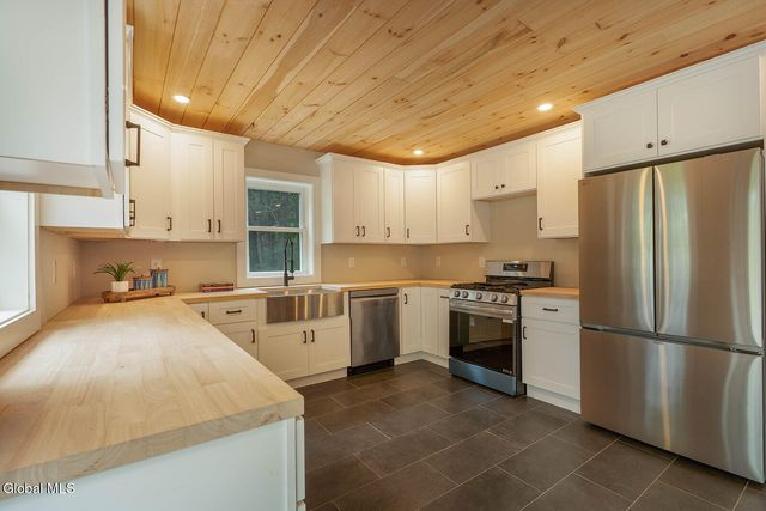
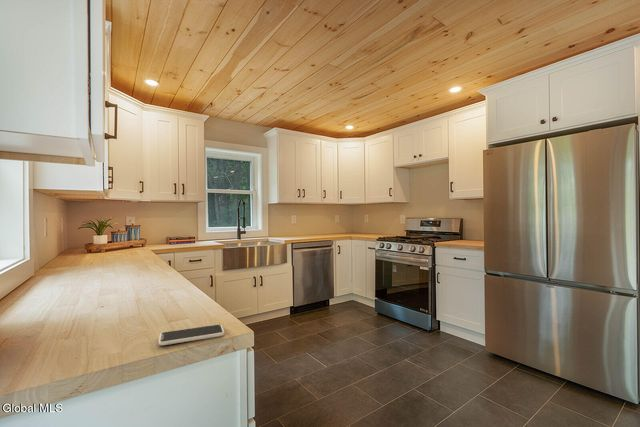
+ smartphone (192, 334)
